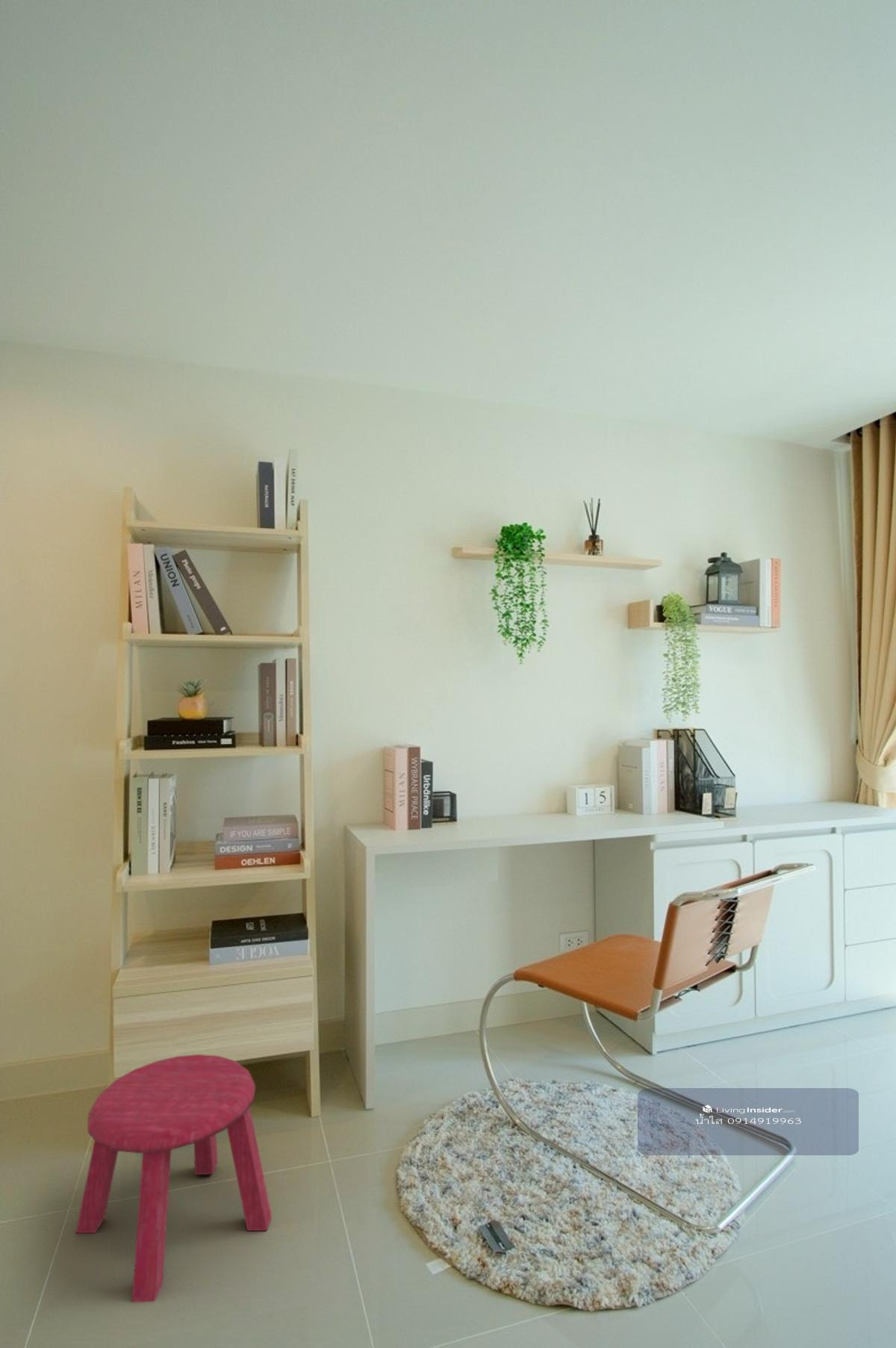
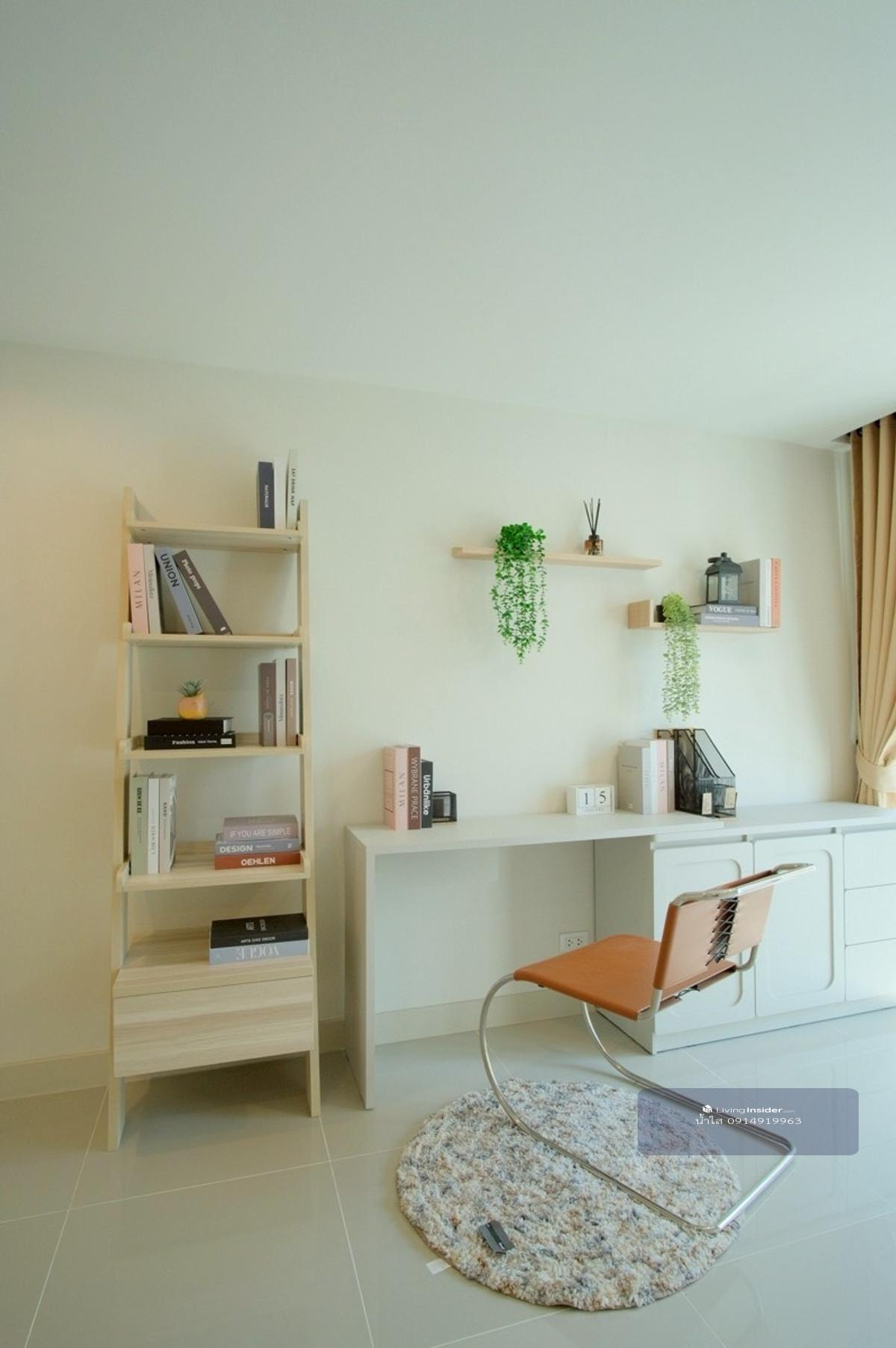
- stool (170, 1155)
